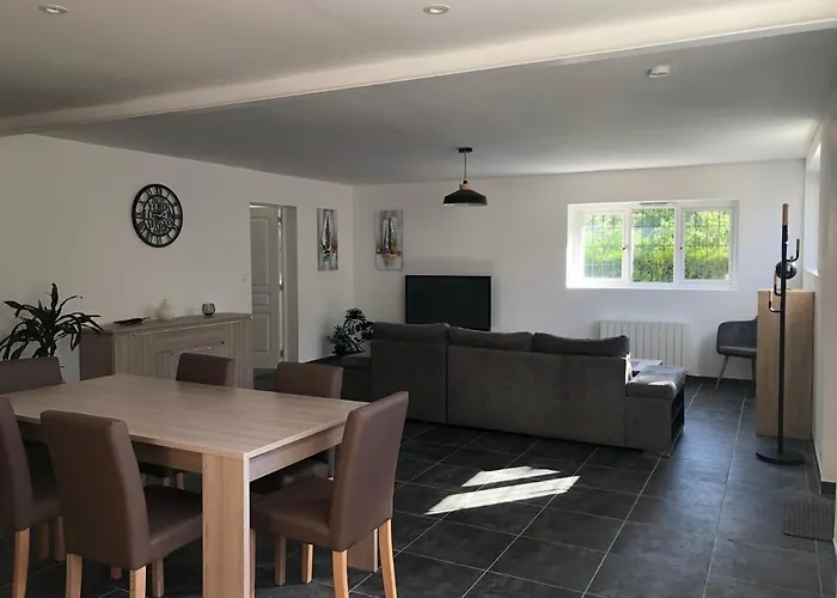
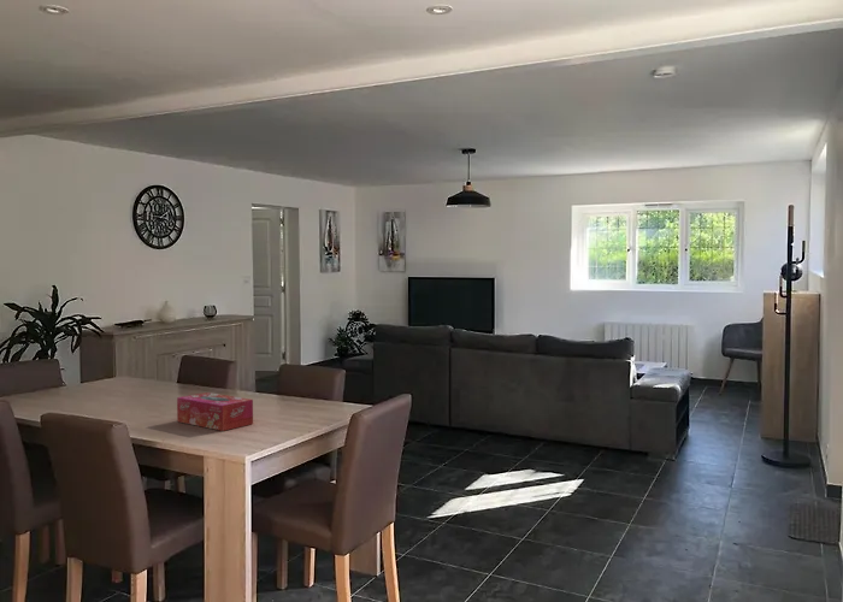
+ tissue box (214, 411)
